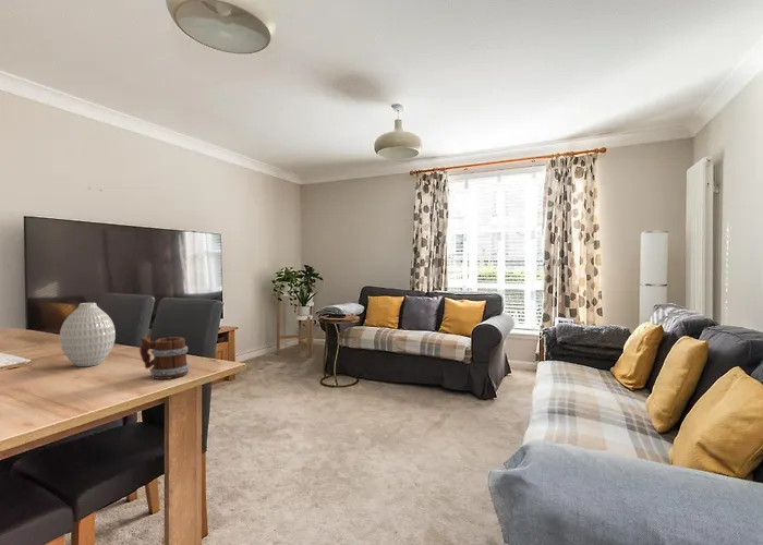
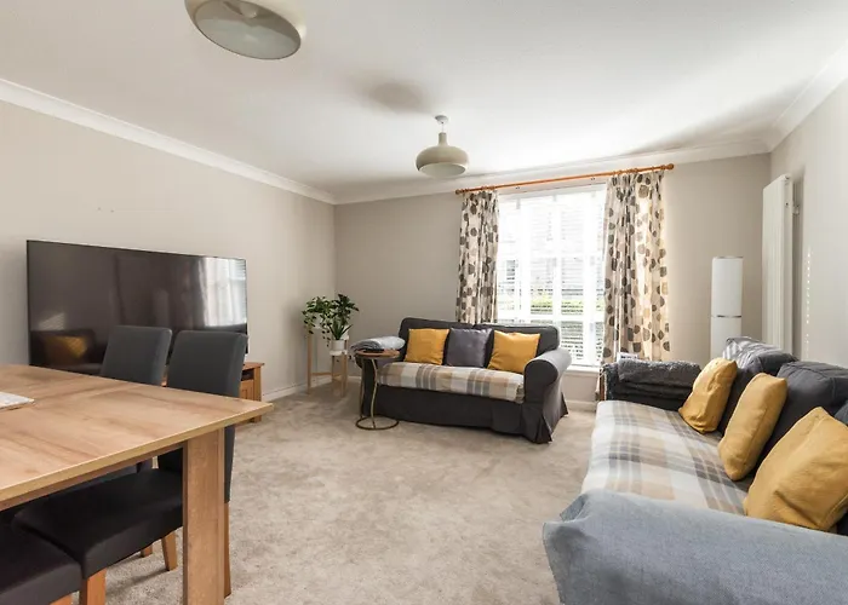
- mug (165, 355)
- vase (88, 334)
